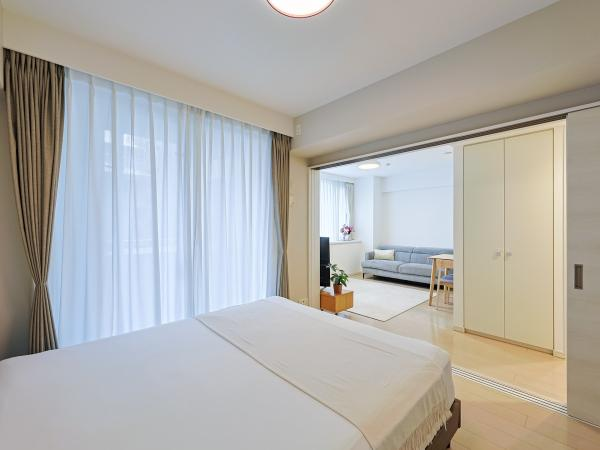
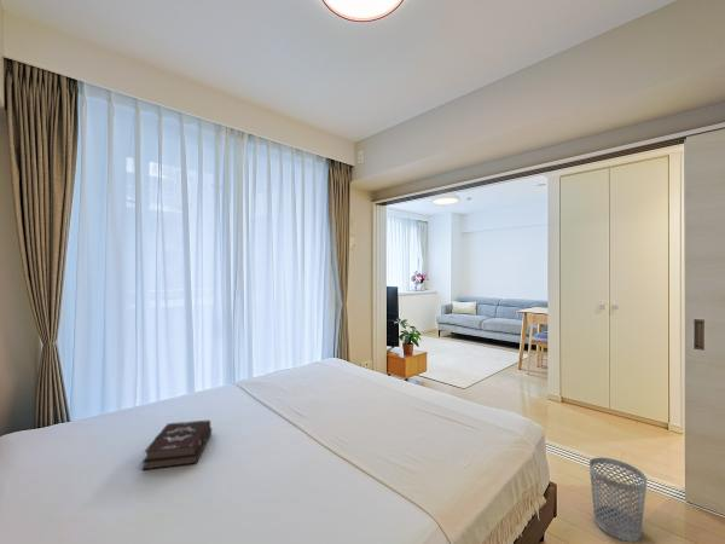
+ hardback book (180, 441)
+ wastebasket (615, 498)
